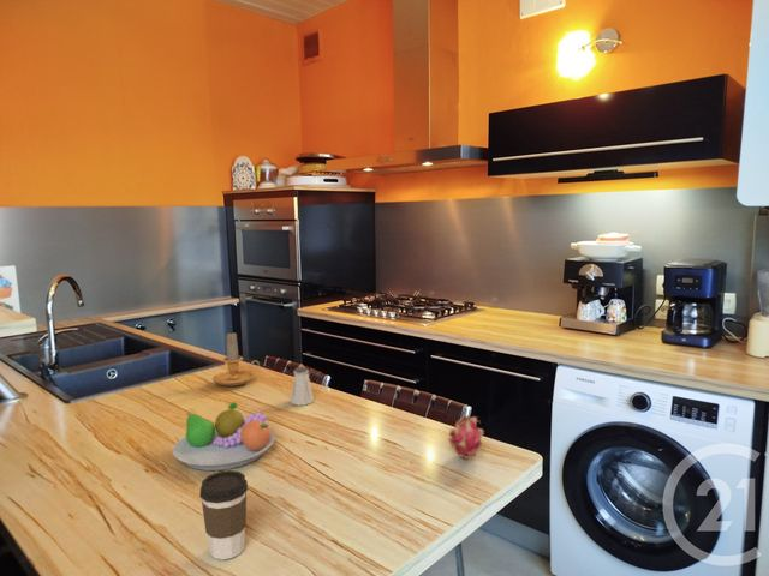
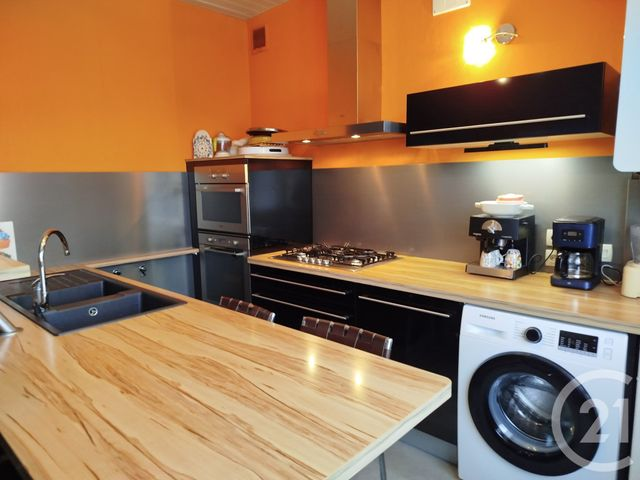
- saltshaker (300, 384)
- fruit bowl (222, 432)
- candle (237, 355)
- coffee cup (225, 515)
- fruit (466, 432)
